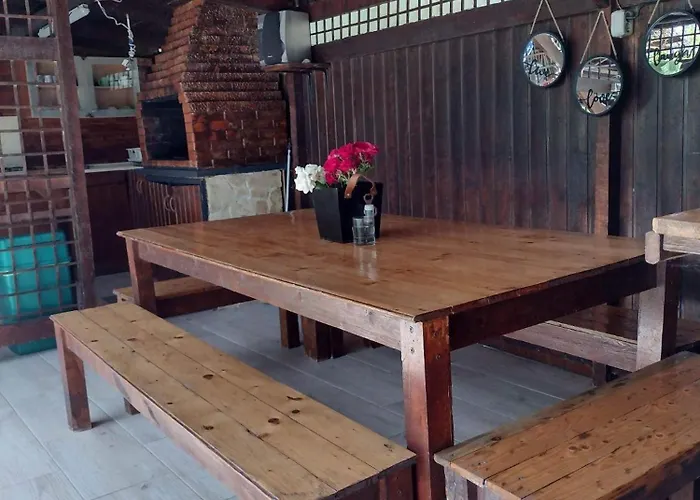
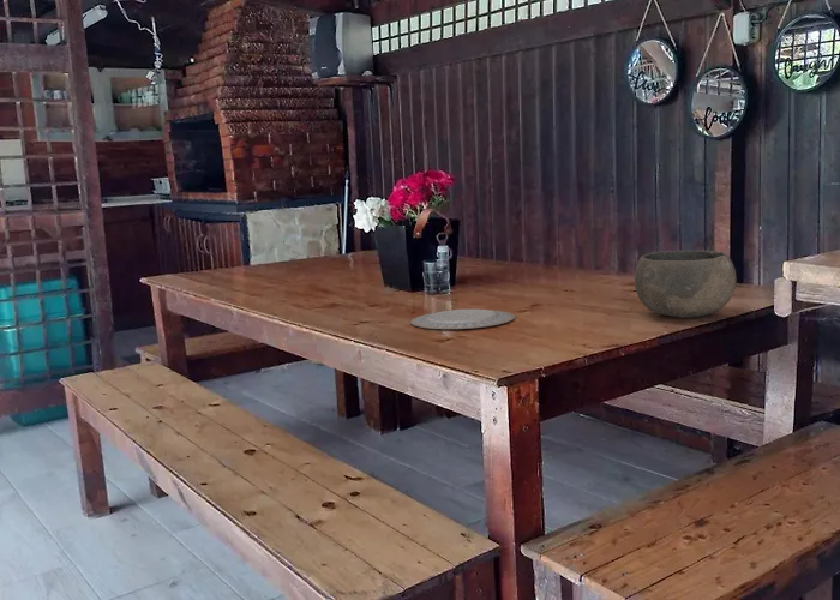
+ bowl (684, 284)
+ chinaware (462, 317)
